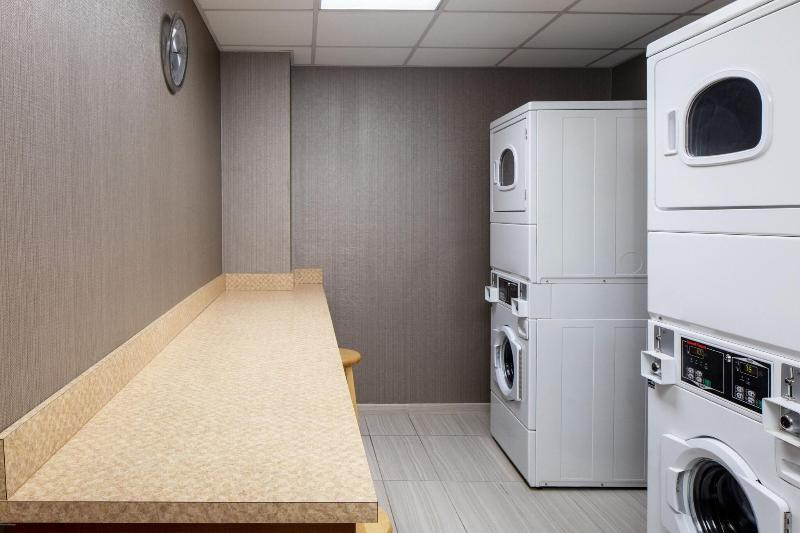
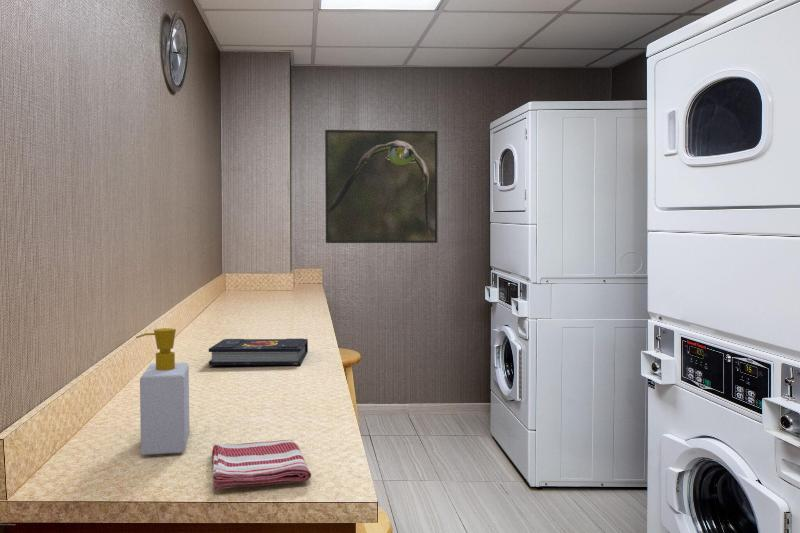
+ soap bottle (161, 386)
+ book (260, 350)
+ dish towel (258, 460)
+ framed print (381, 186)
